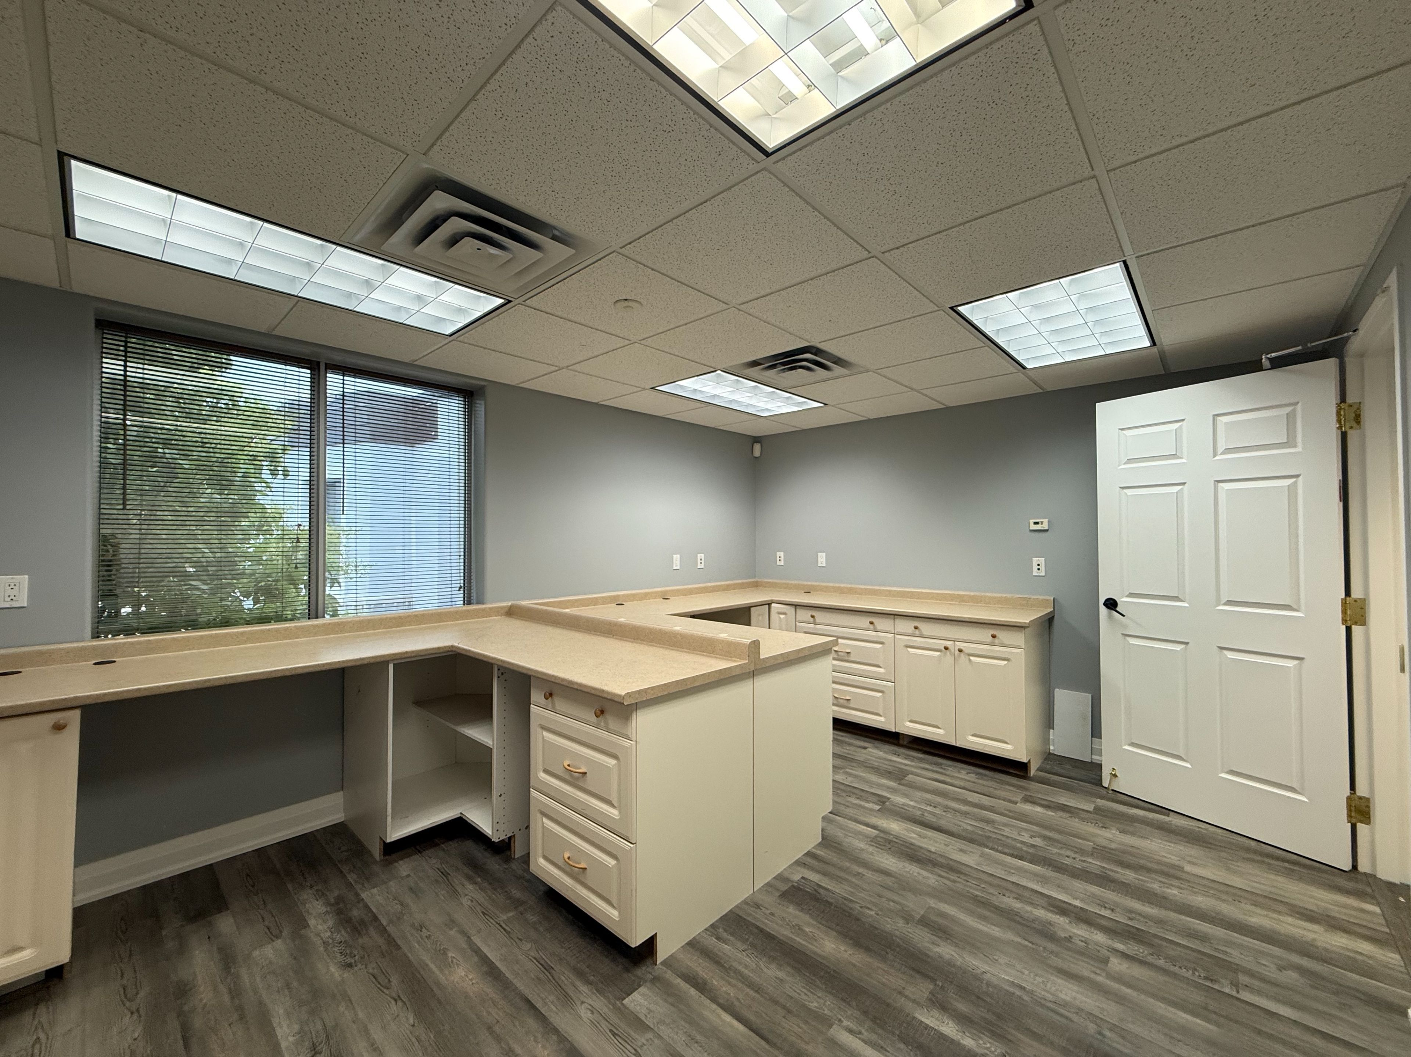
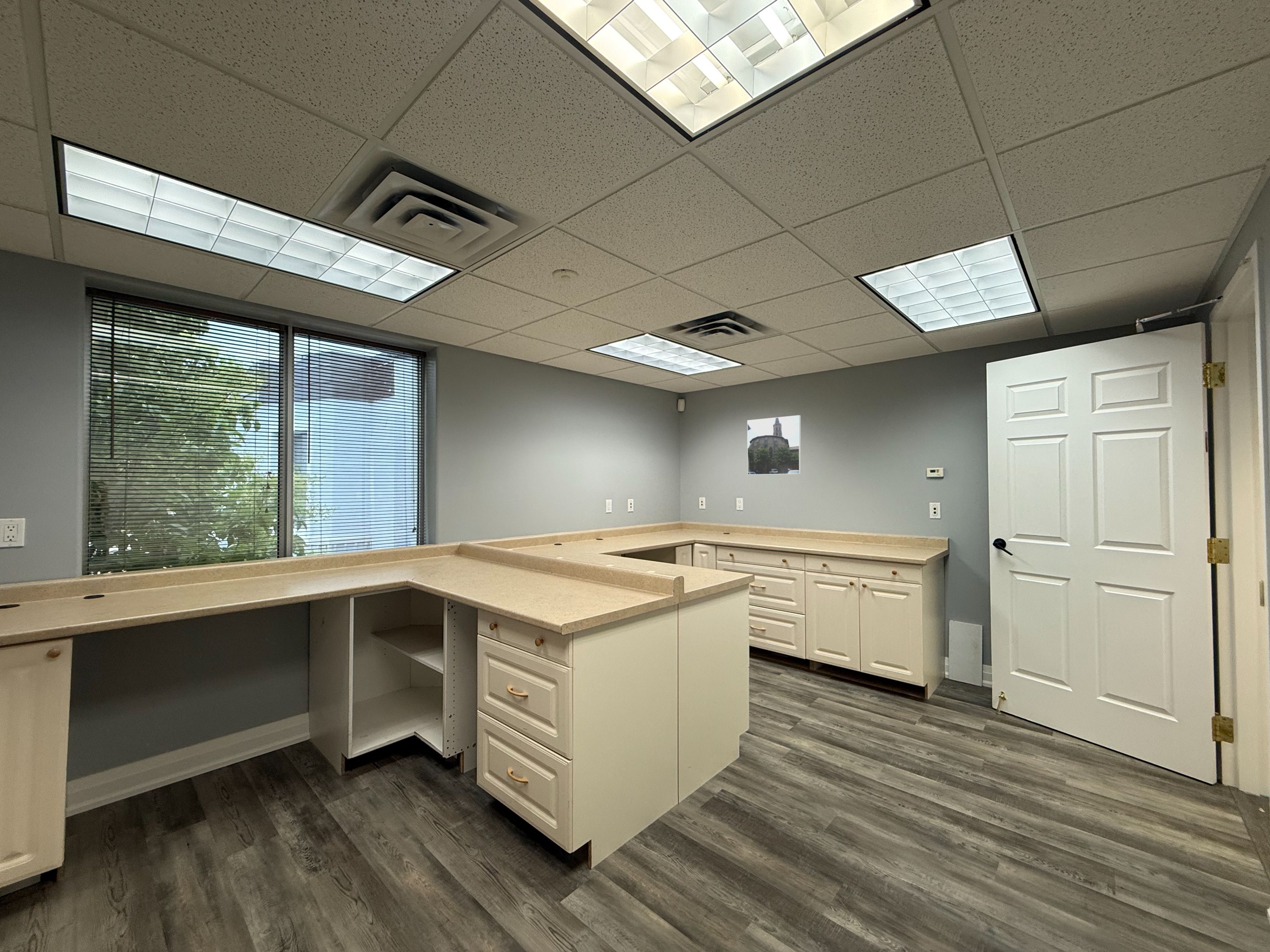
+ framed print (773, 446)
